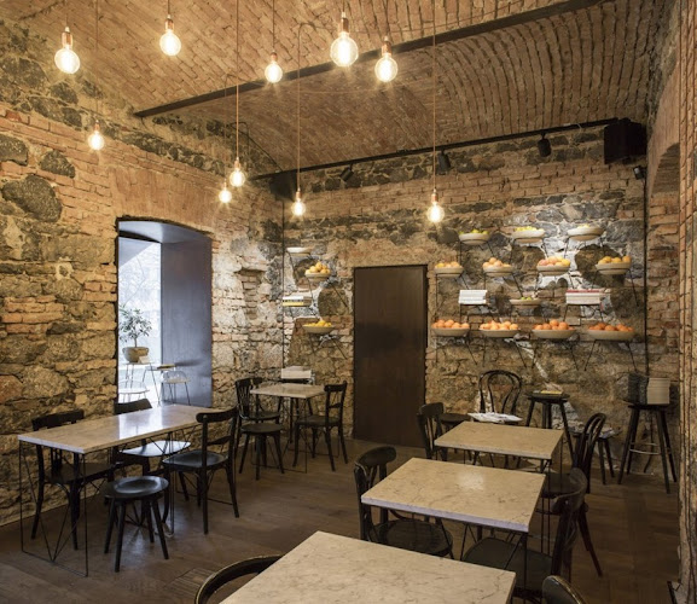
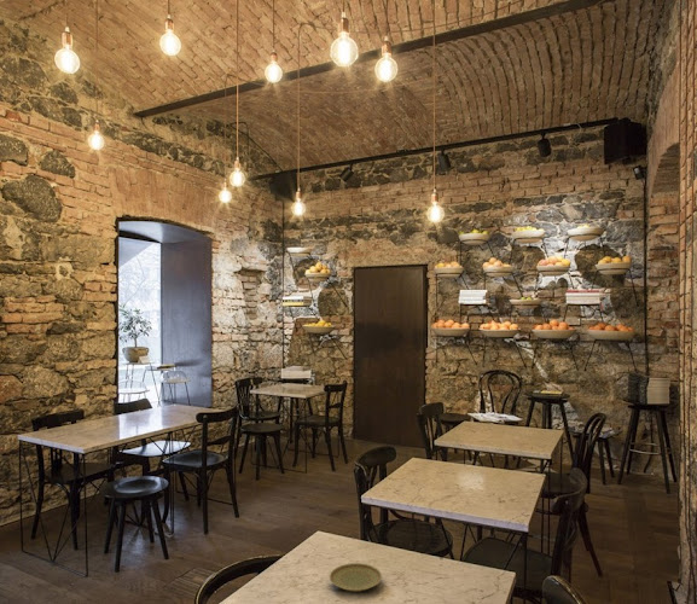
+ plate (355, 579)
